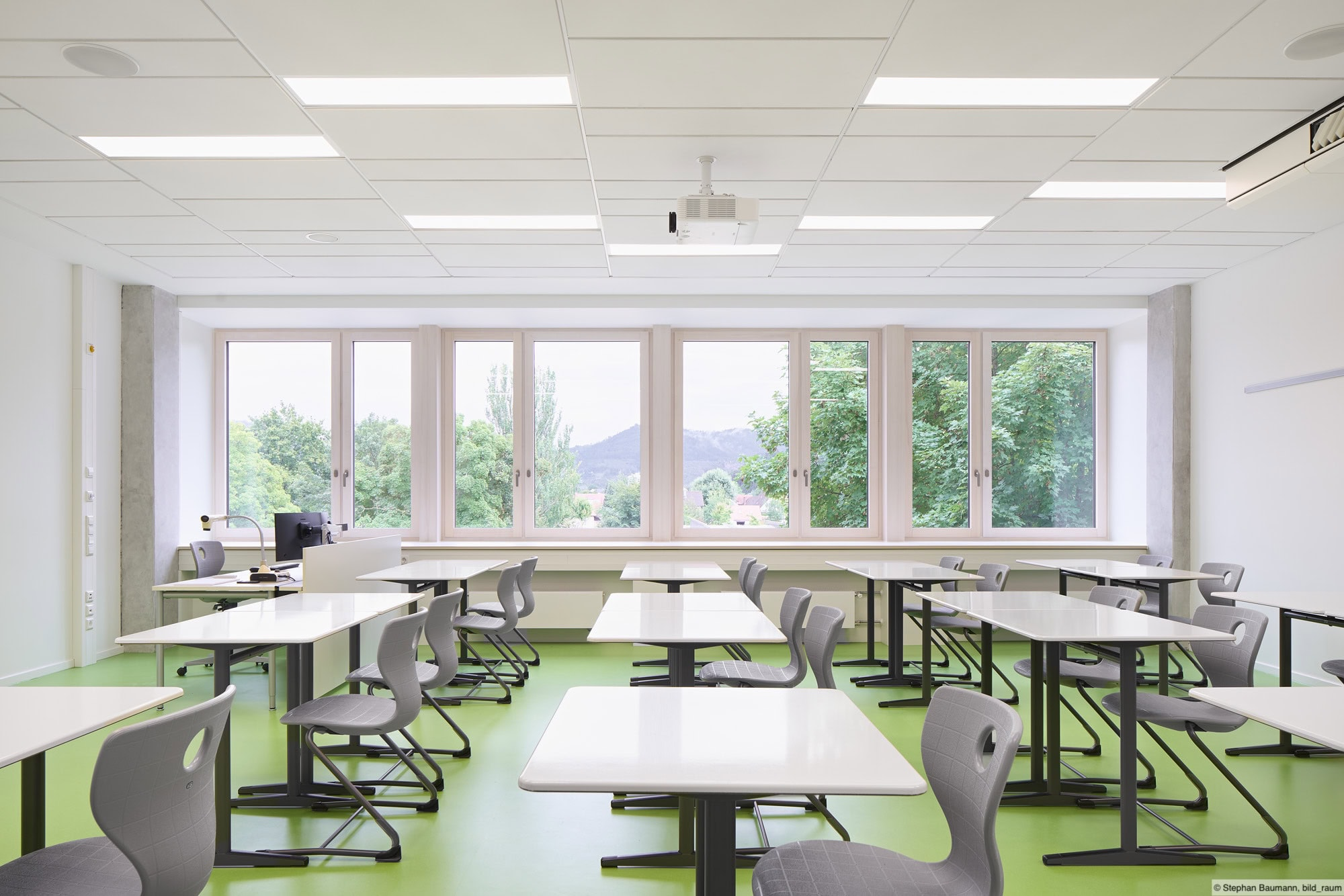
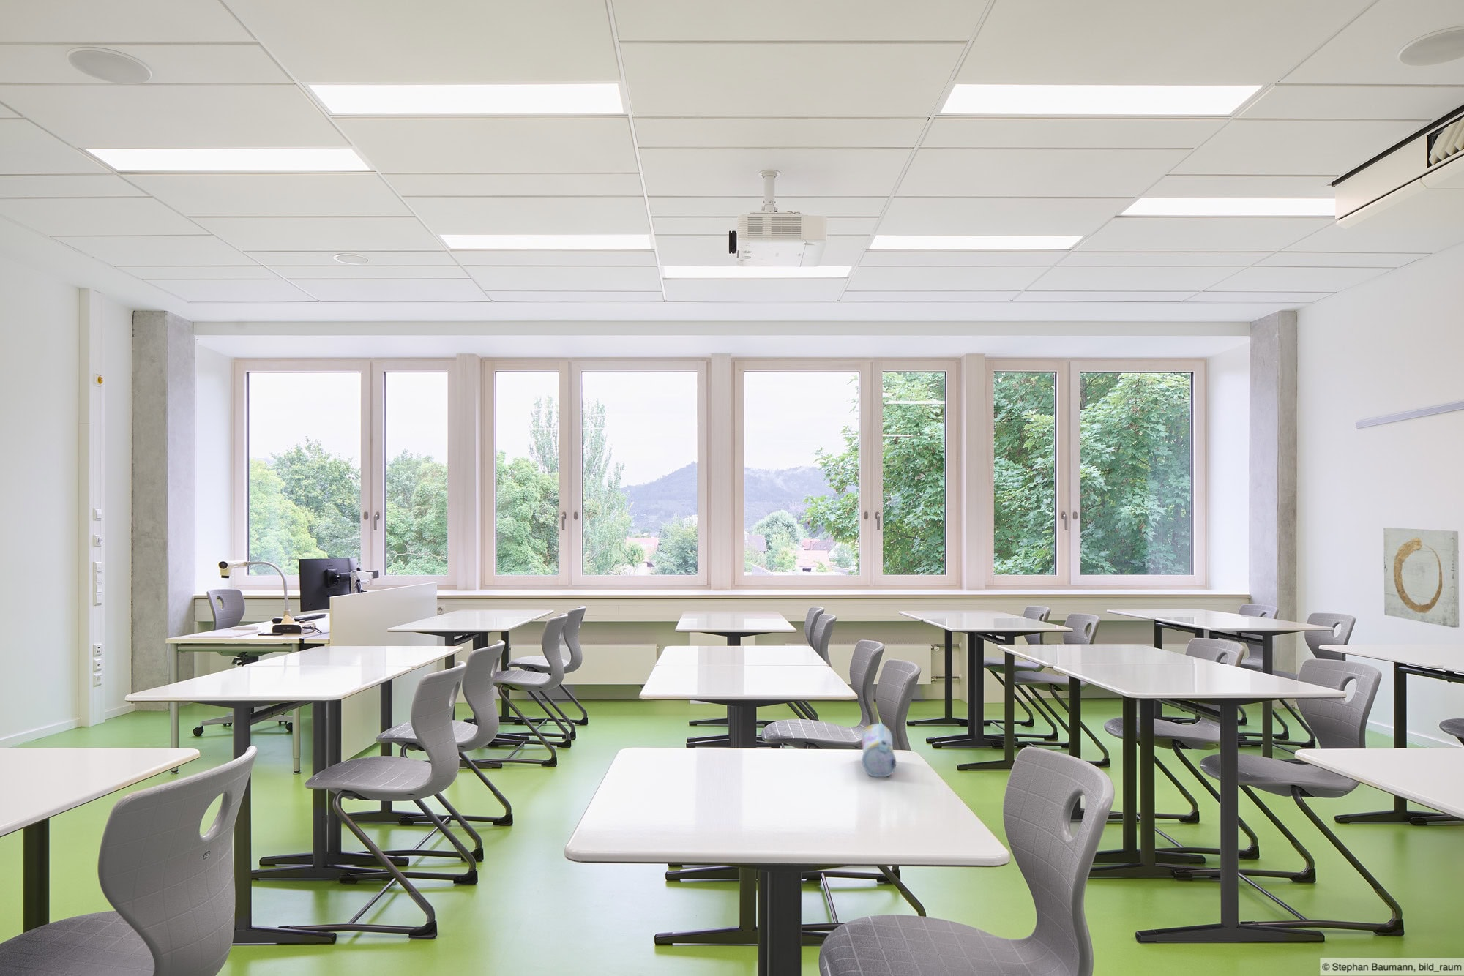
+ wall art (1419, 575)
+ pencil case (878, 748)
